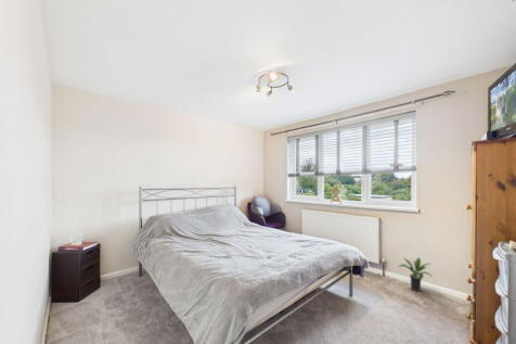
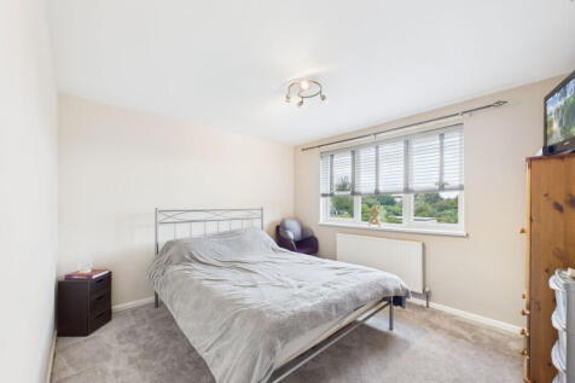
- potted plant (415, 273)
